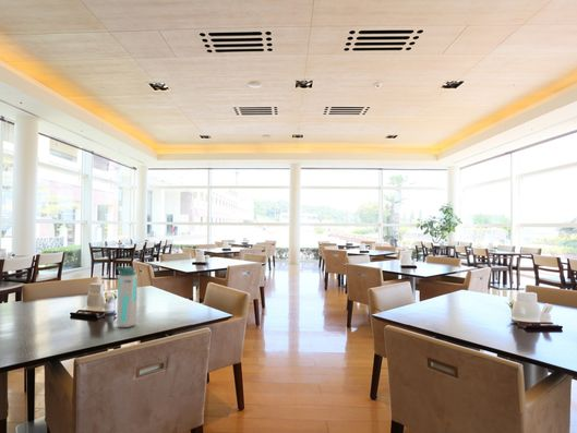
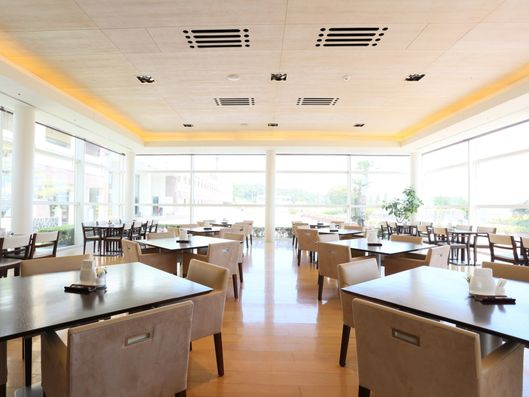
- water bottle (127, 296)
